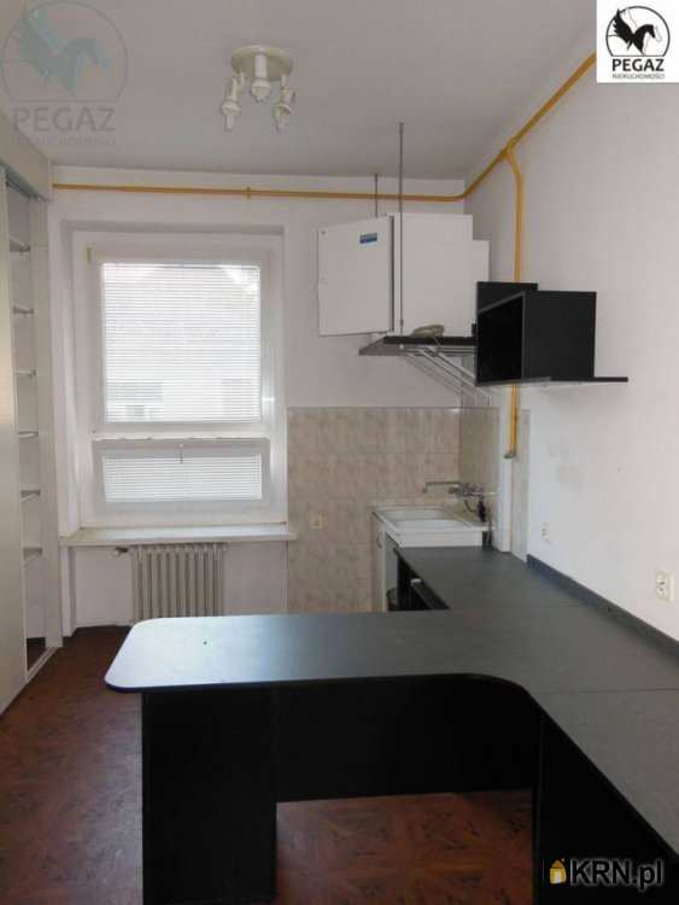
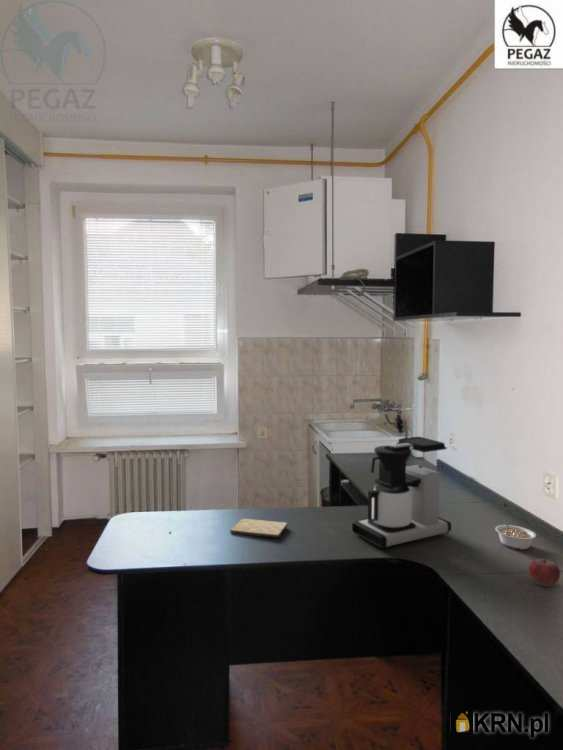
+ legume (513, 536)
+ coffee maker (402, 489)
+ fruit (544, 569)
+ cutting board (259, 527)
